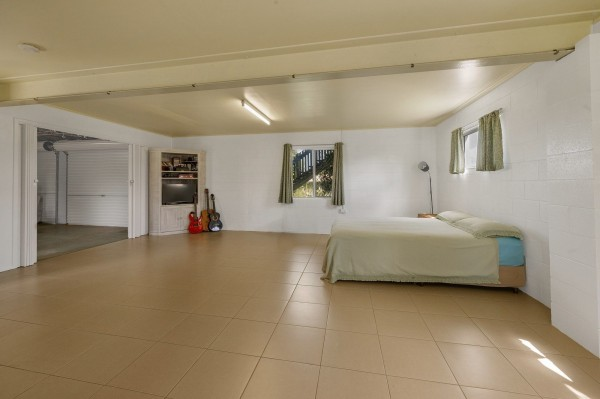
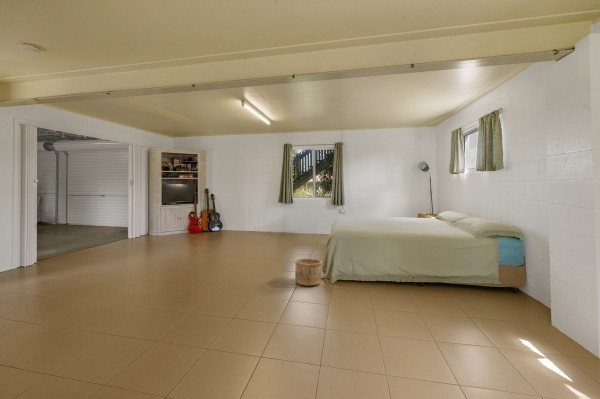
+ wooden bucket (308, 271)
